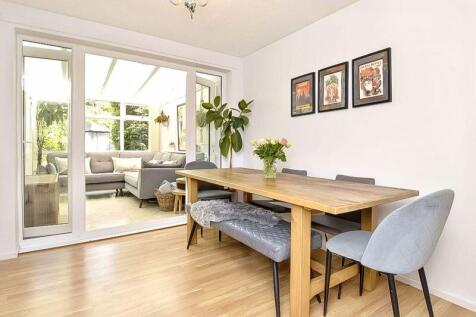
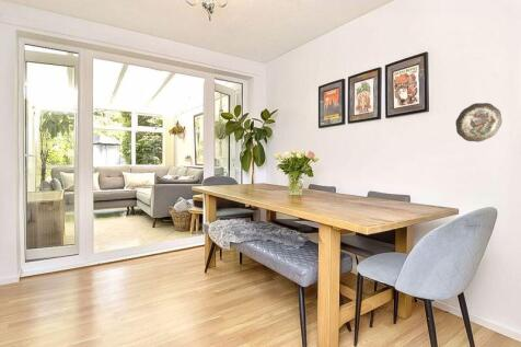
+ decorative plate (477, 123)
